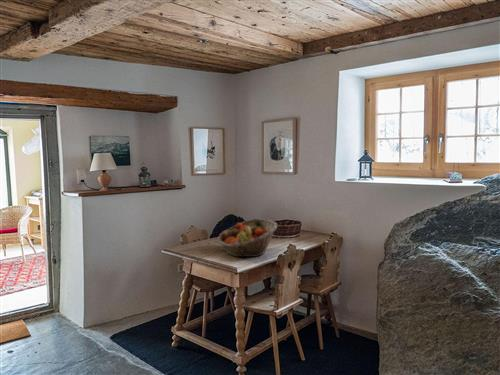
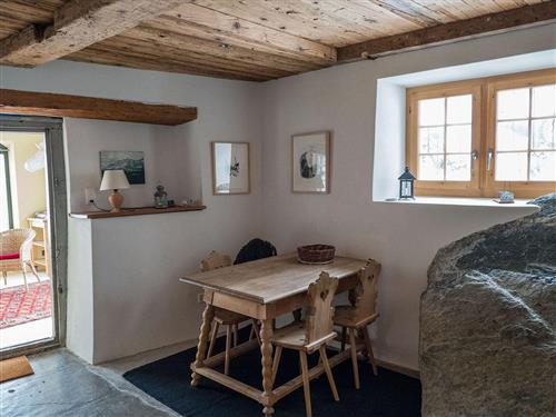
- fruit basket (247, 236)
